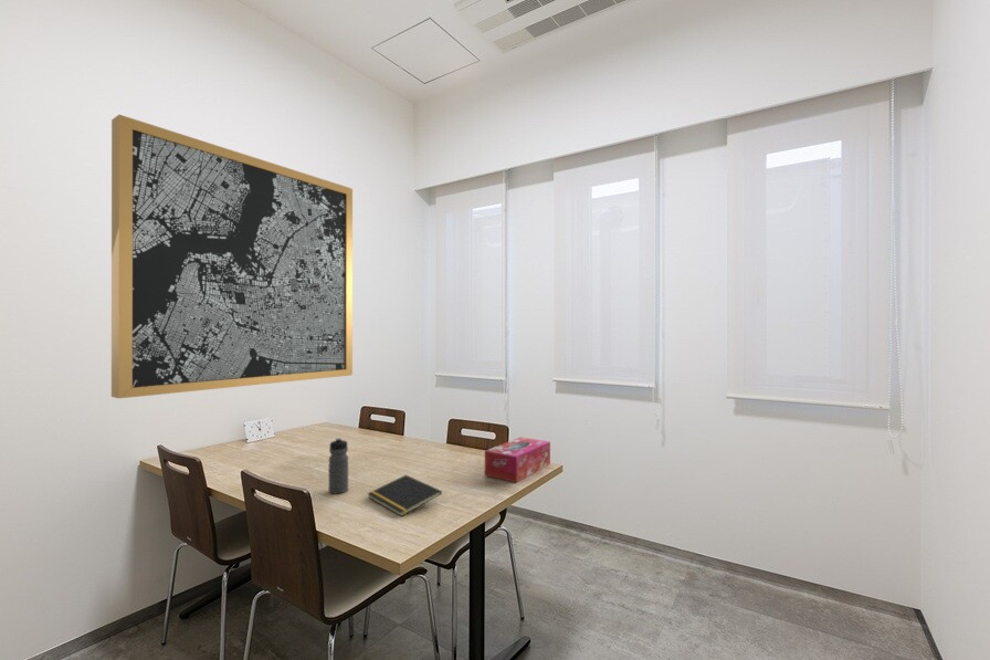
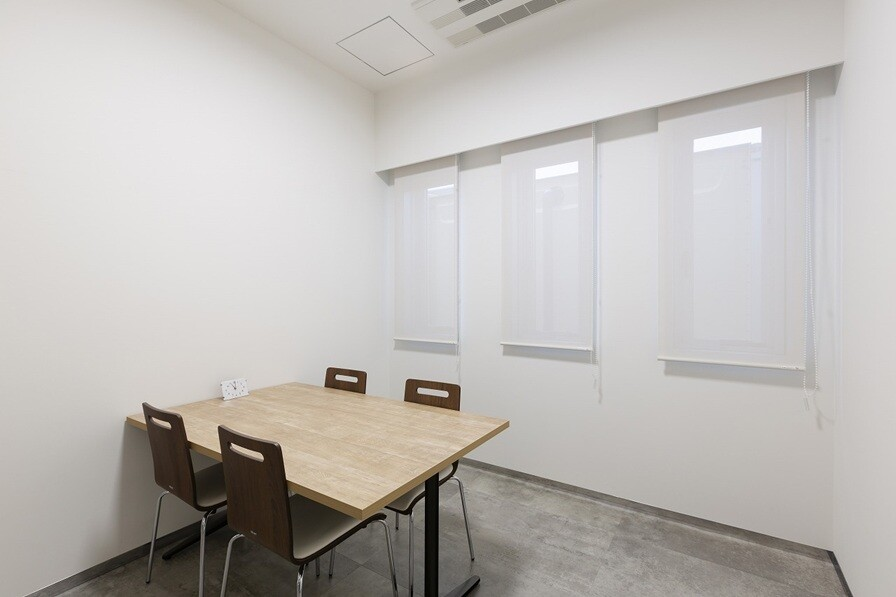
- water bottle (338, 464)
- tissue box (518, 458)
- notepad (403, 493)
- wall art (255, 272)
